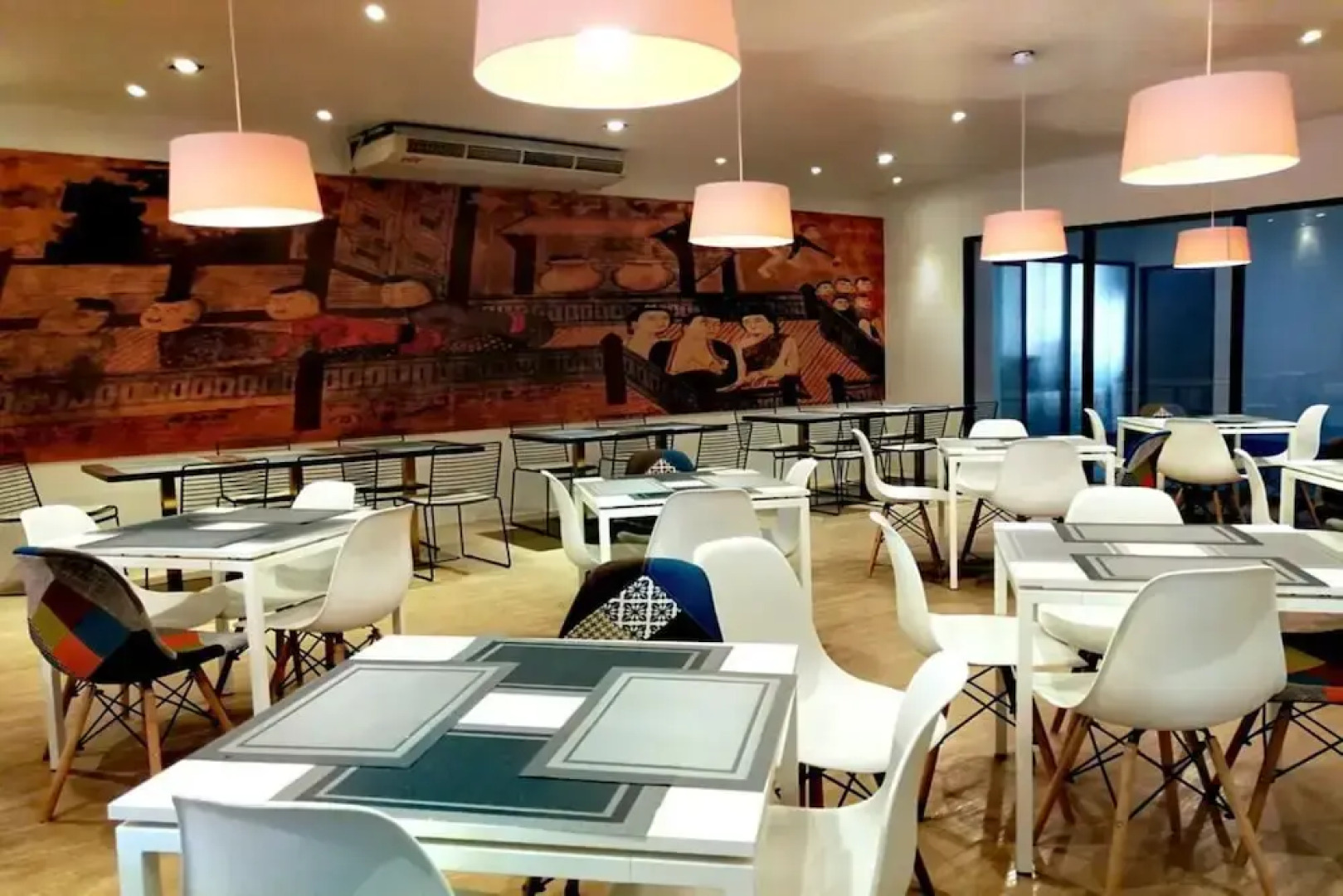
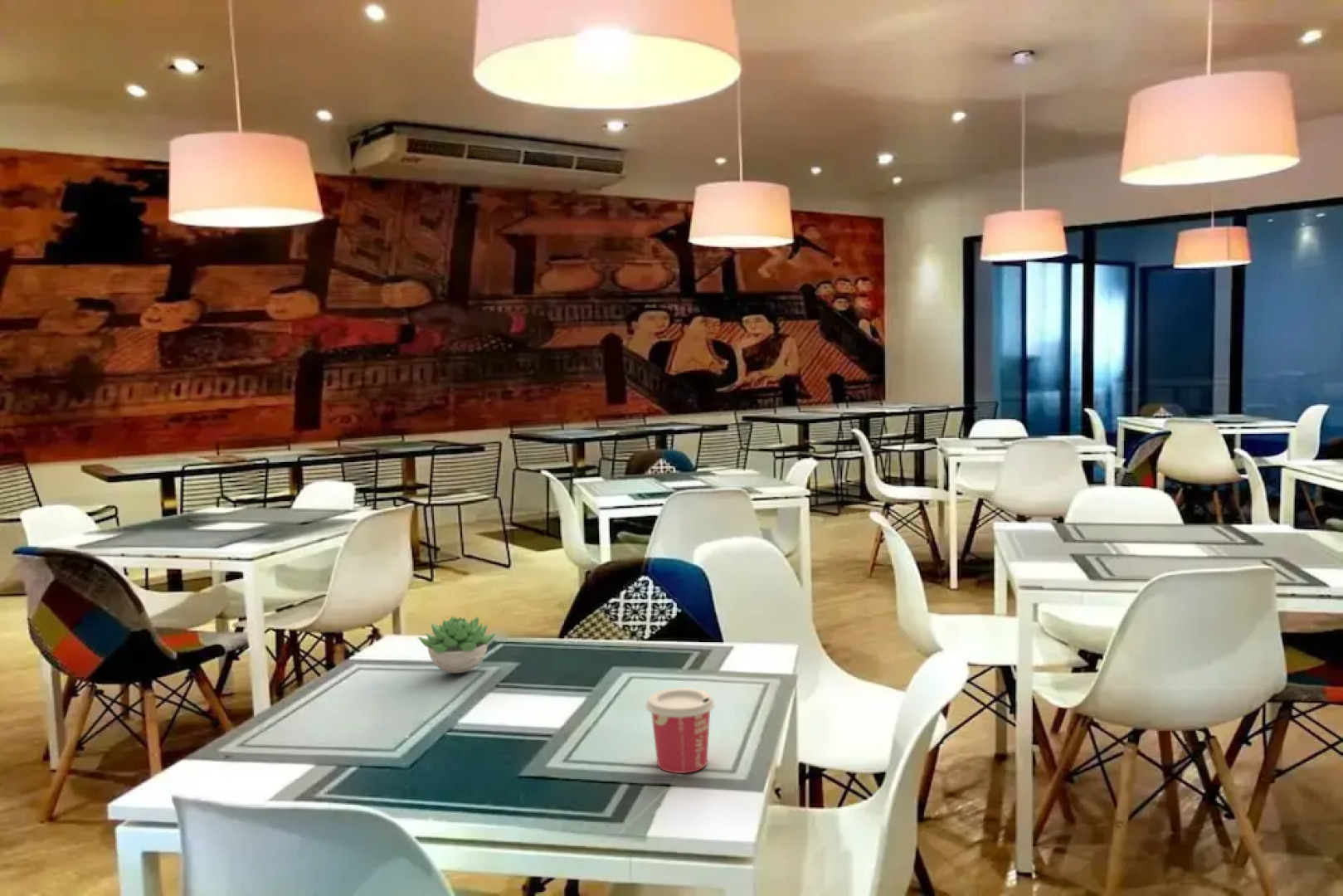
+ cup (681, 730)
+ succulent plant (457, 645)
